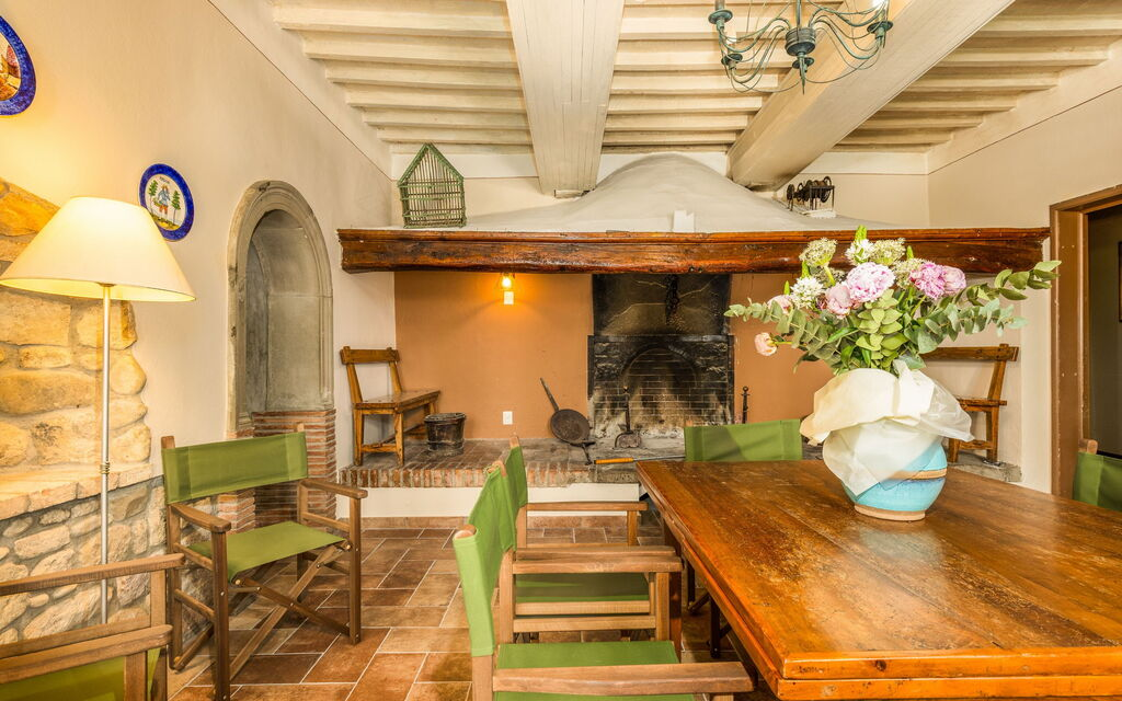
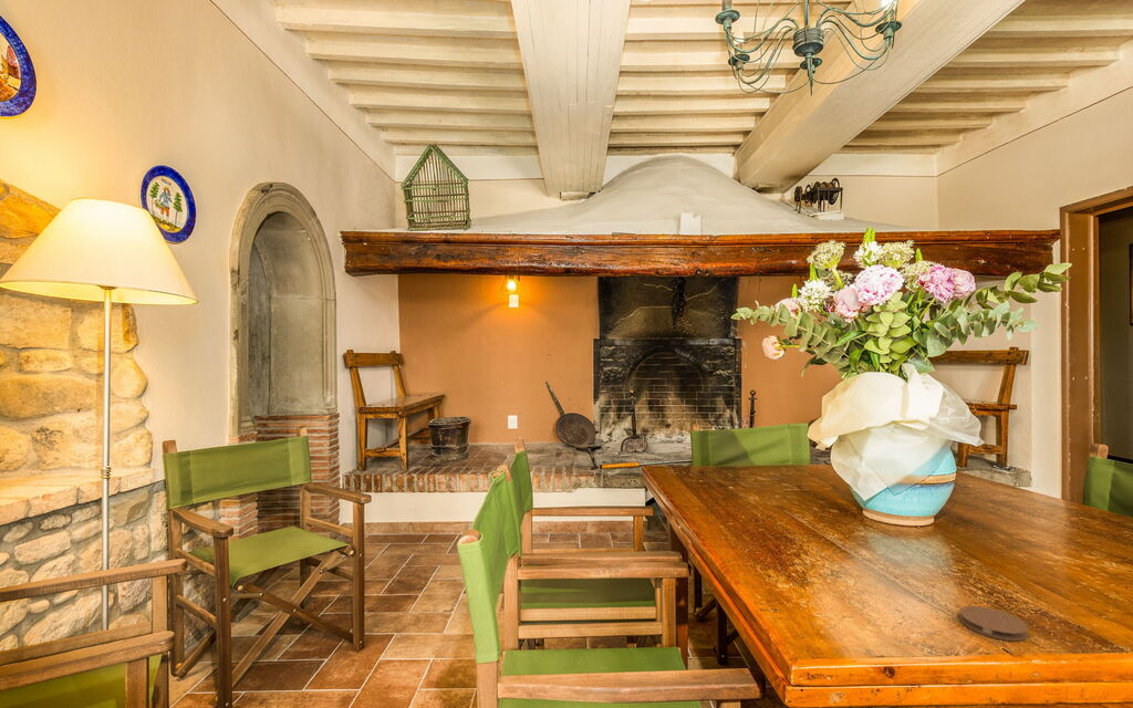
+ coaster (992, 622)
